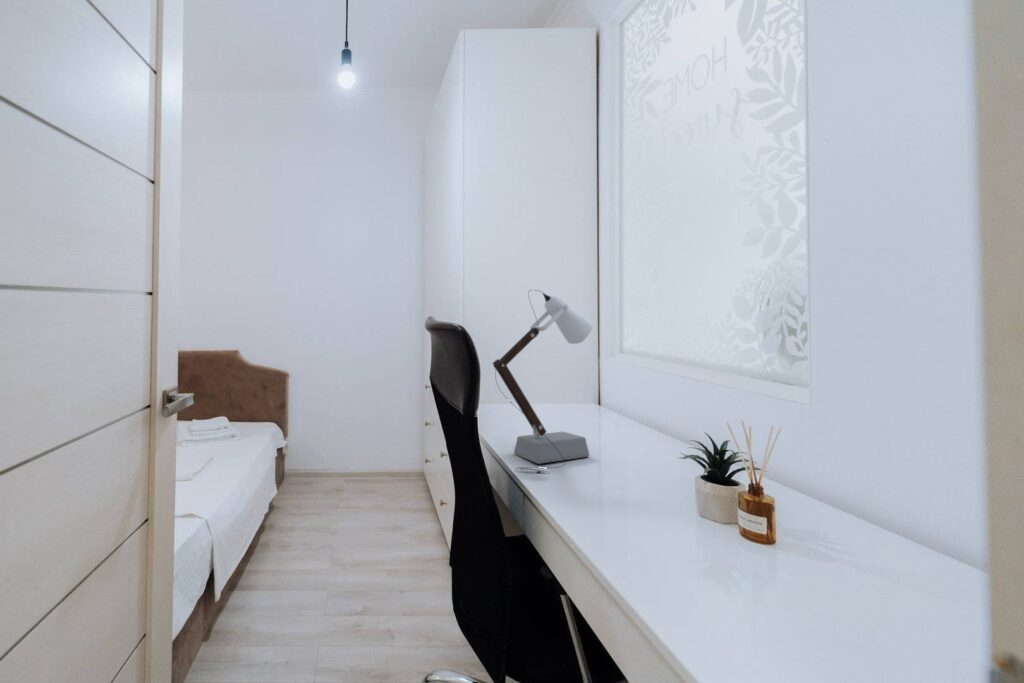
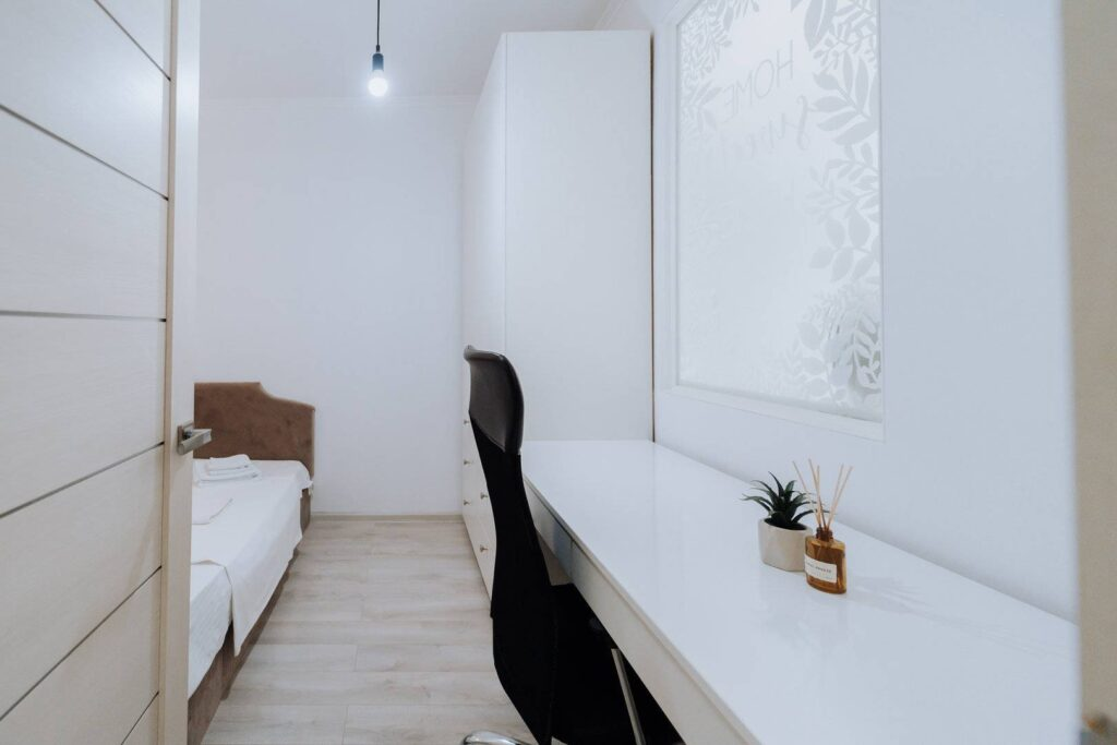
- desk lamp (520, 388)
